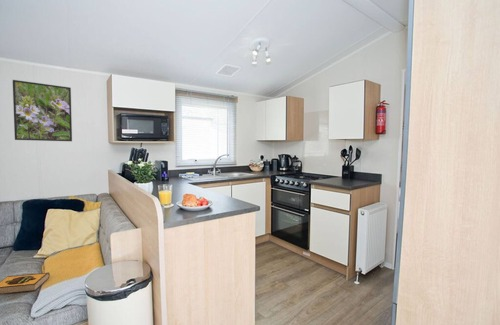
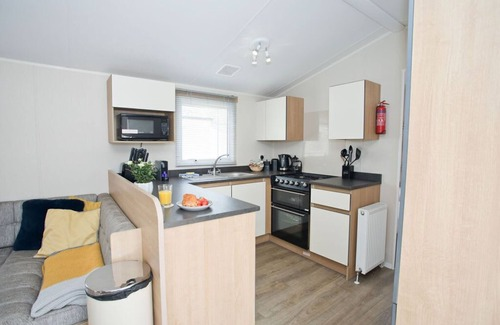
- hardback book (22, 282)
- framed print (44, 112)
